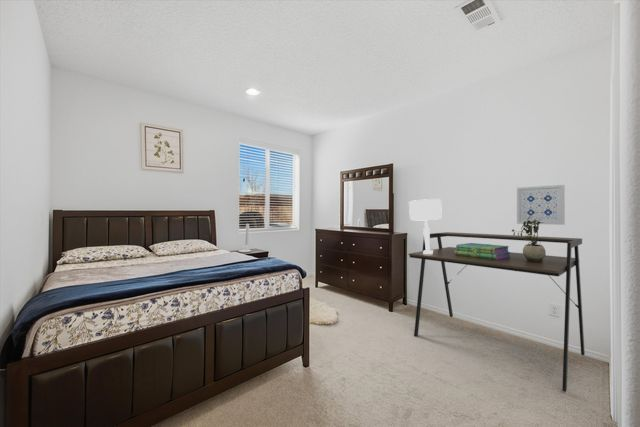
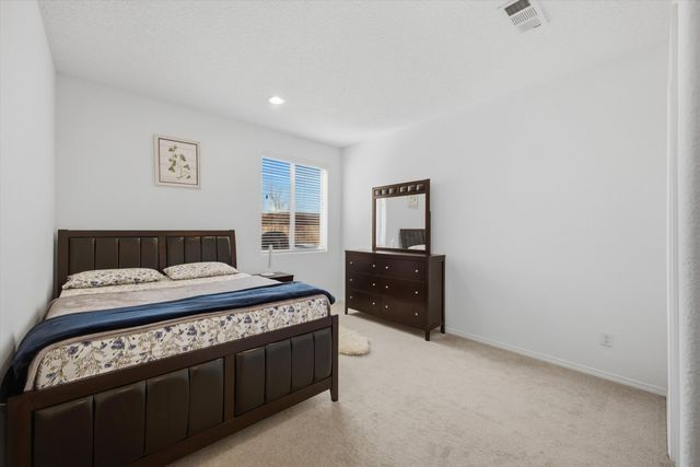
- table lamp (427, 227)
- desk (496, 268)
- potted plant (529, 238)
- wall art (539, 205)
- stack of books (481, 250)
